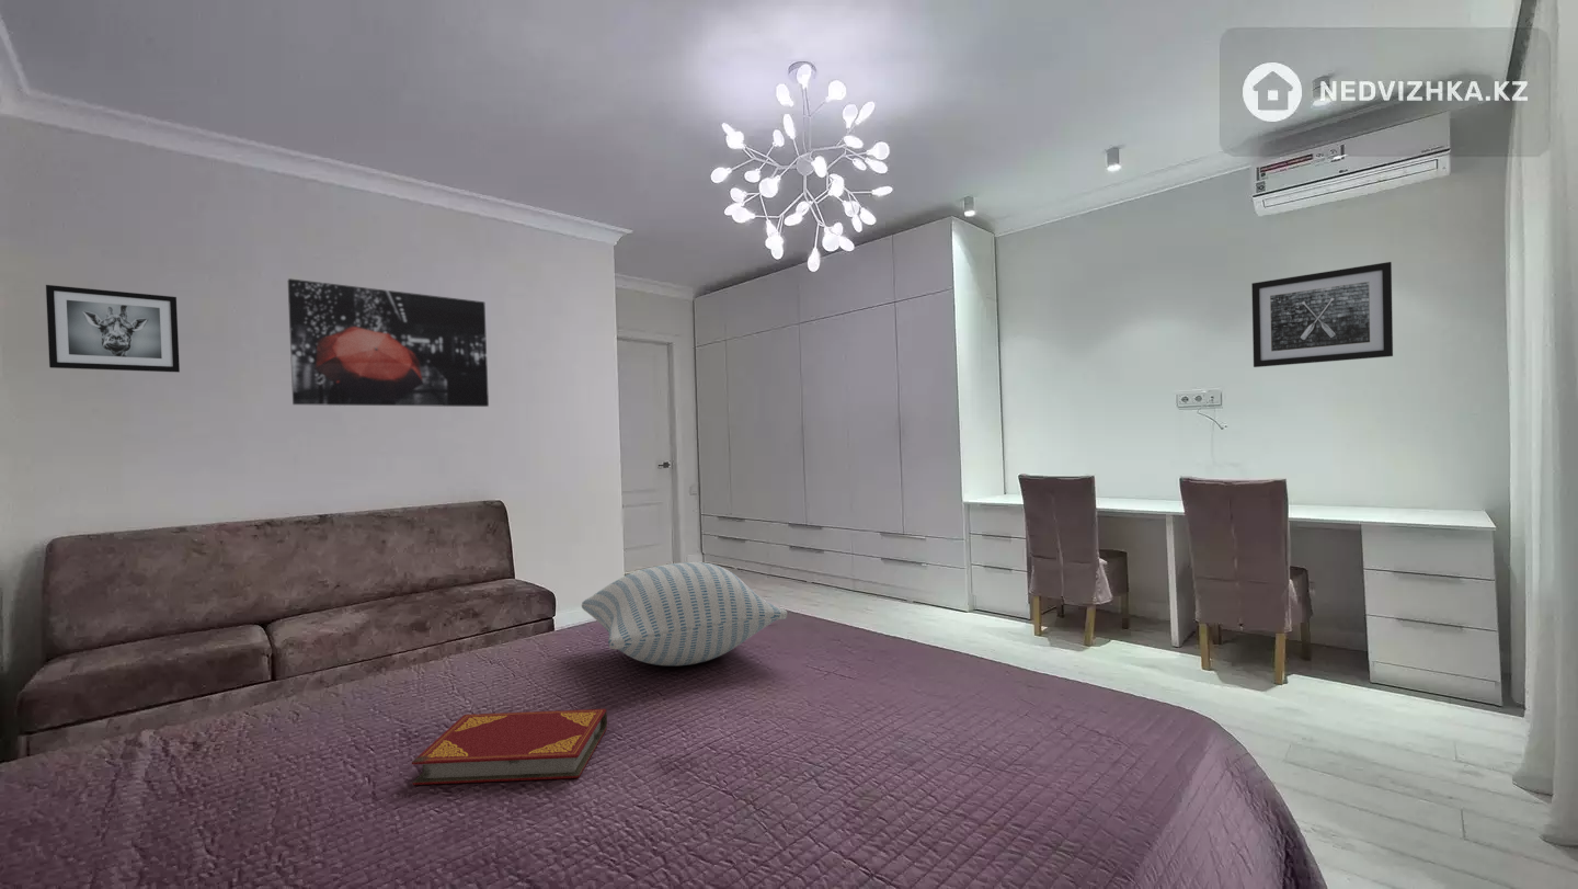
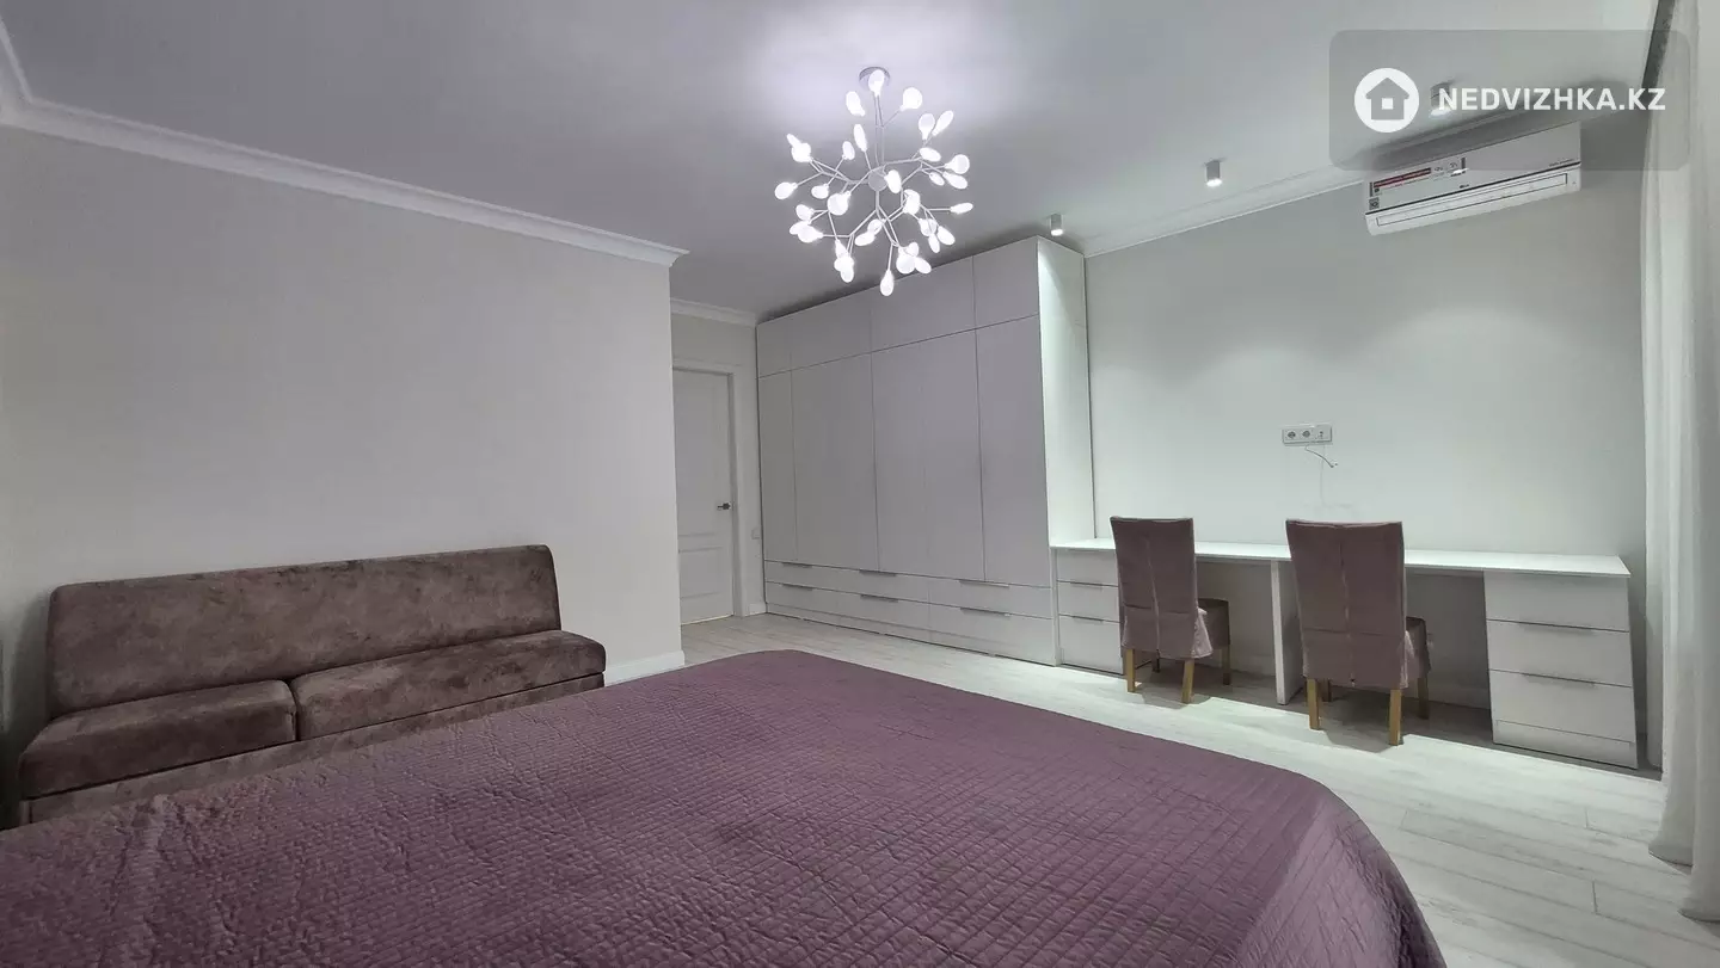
- wall art (397, 349)
- pillow (678, 609)
- wall art (115, 330)
- hardback book (517, 743)
- wall art (1318, 317)
